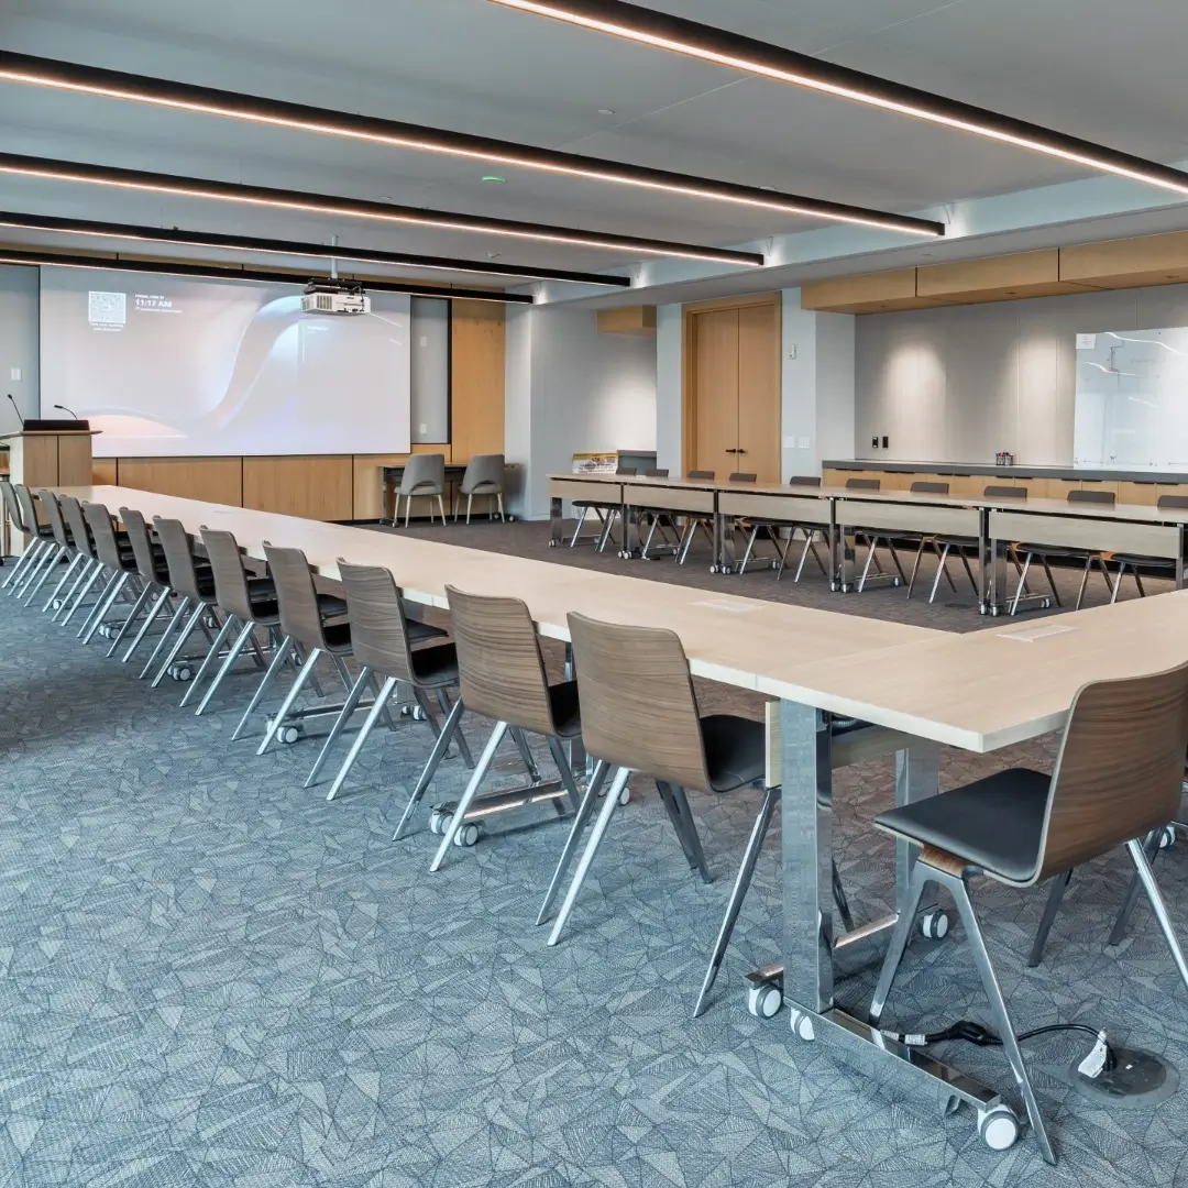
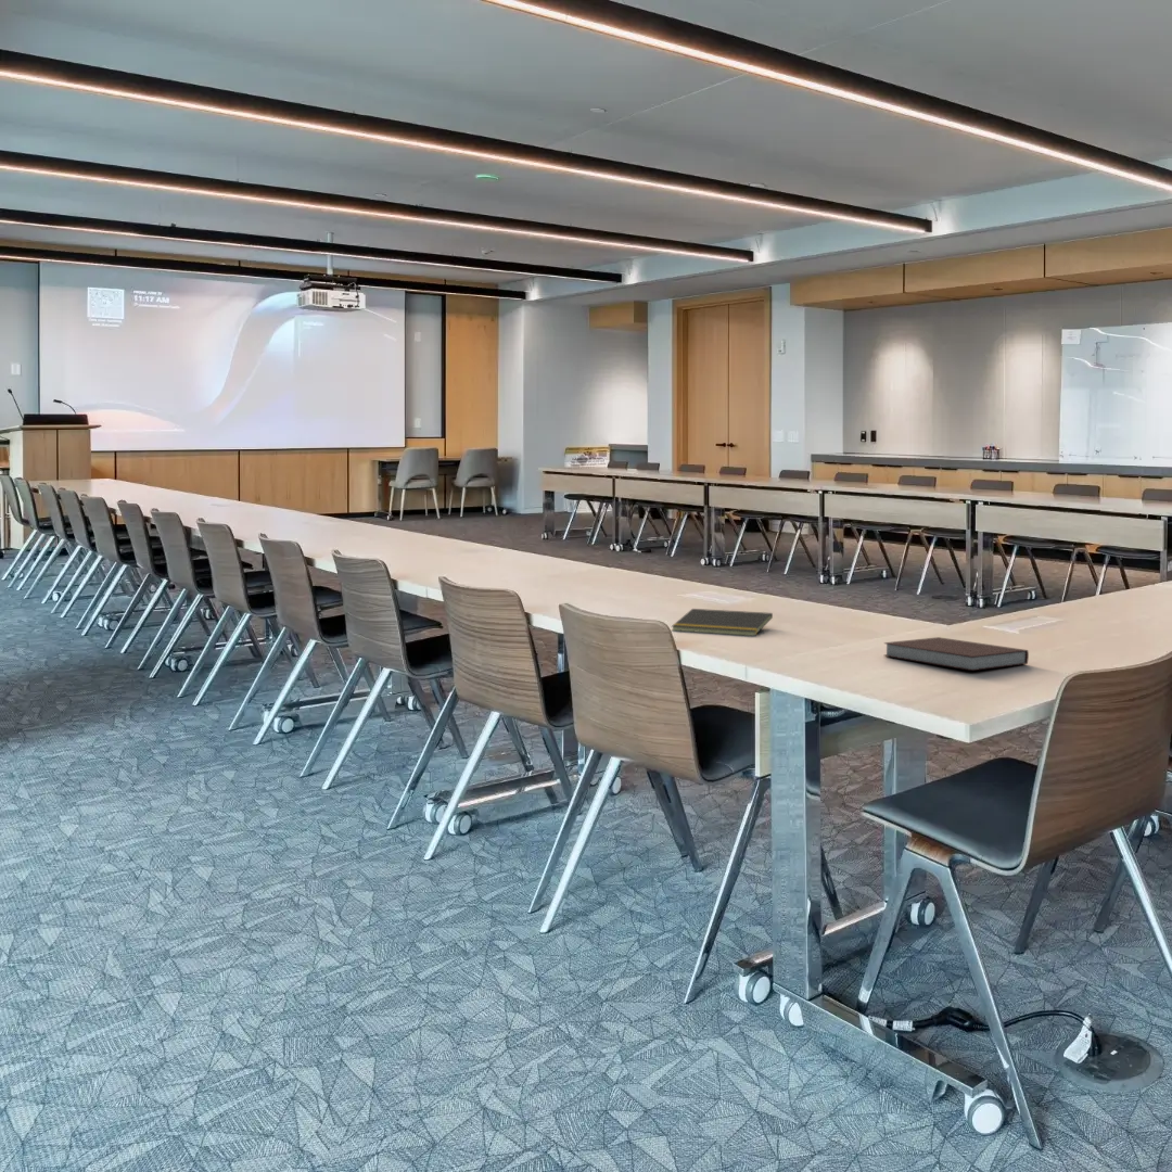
+ notebook (954, 652)
+ notepad (722, 622)
